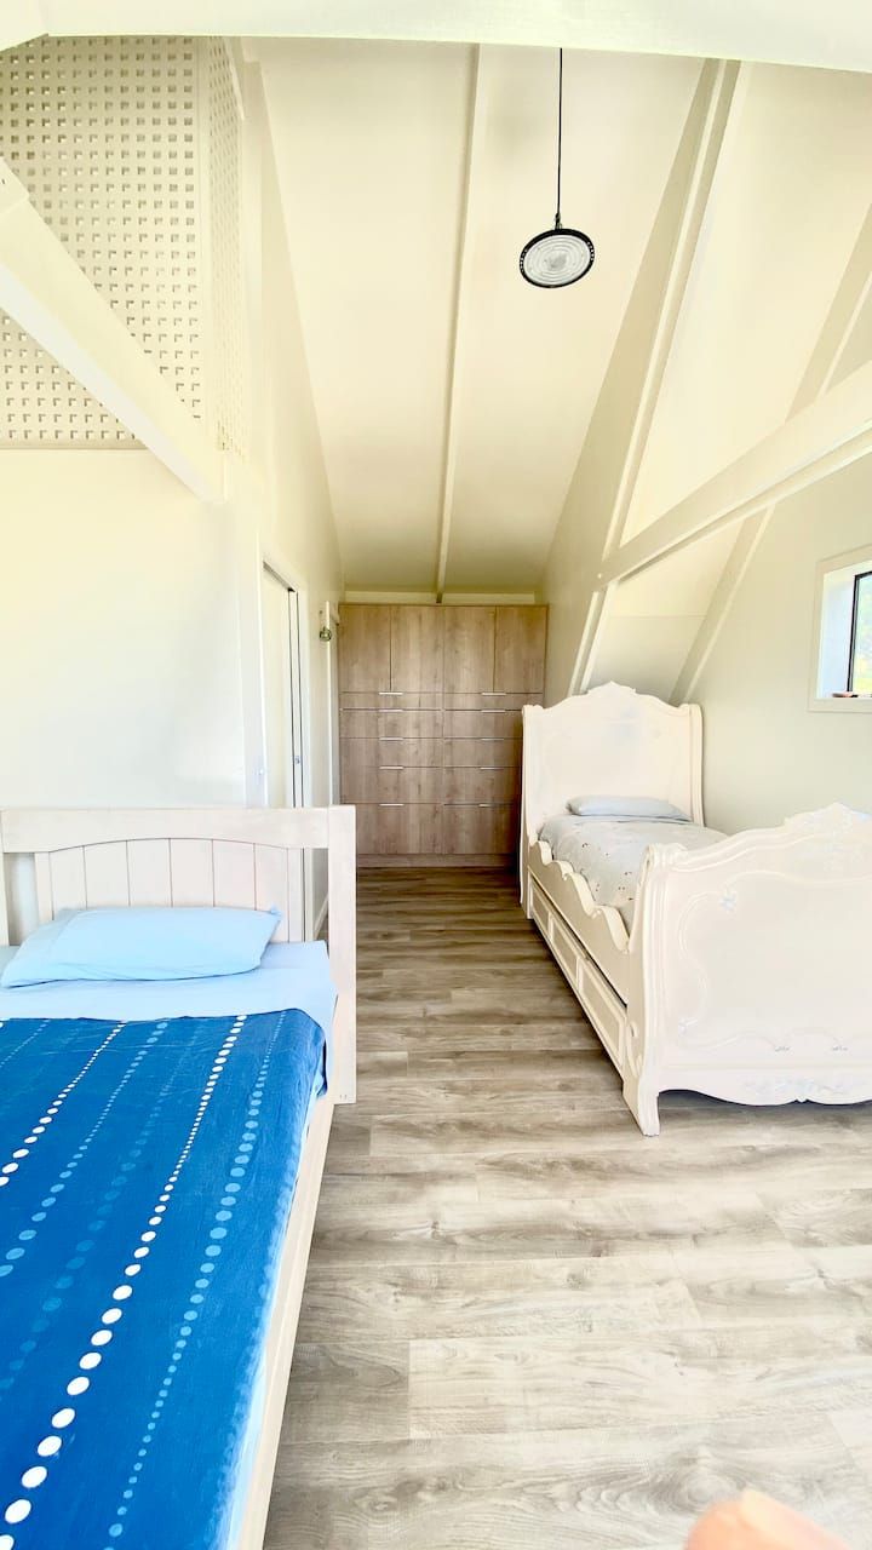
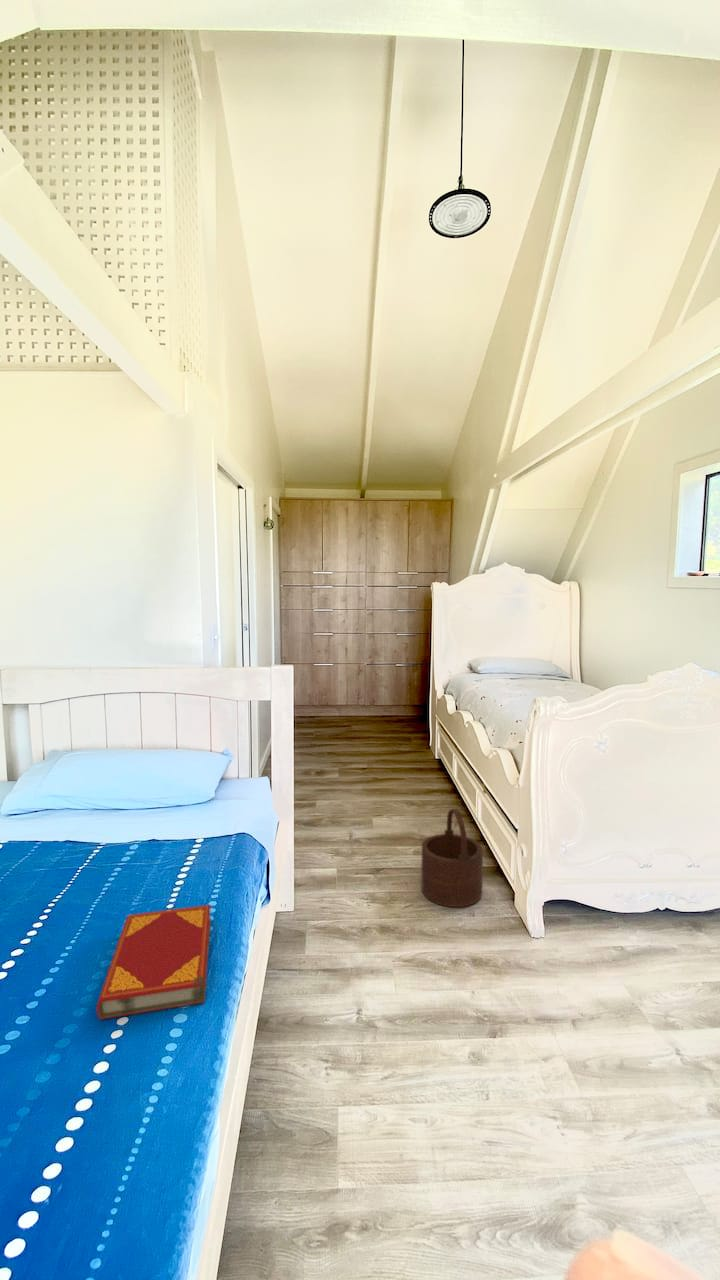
+ wooden bucket (451, 850)
+ hardback book (161, 954)
